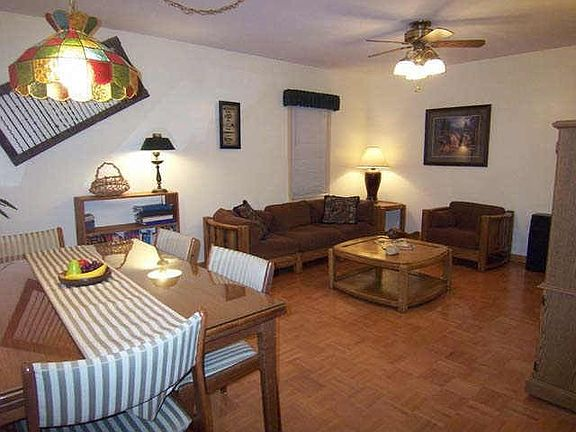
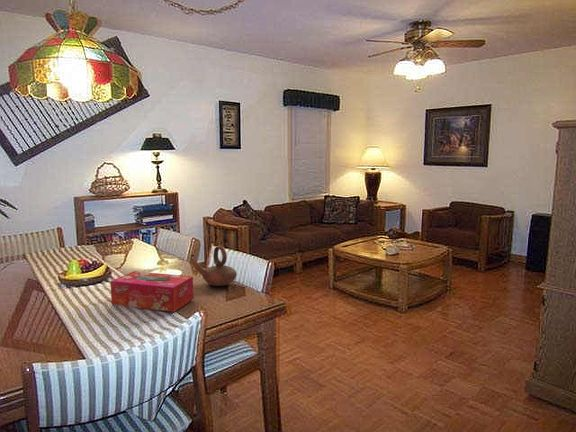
+ tissue box (152, 290)
+ teapot (214, 266)
